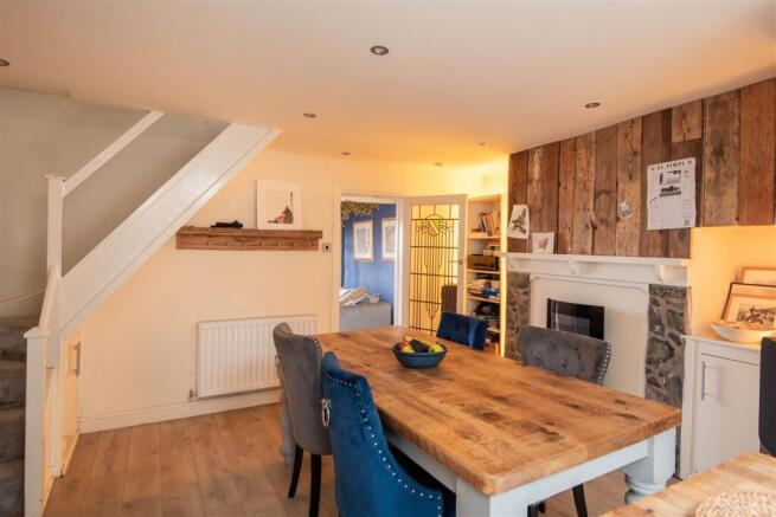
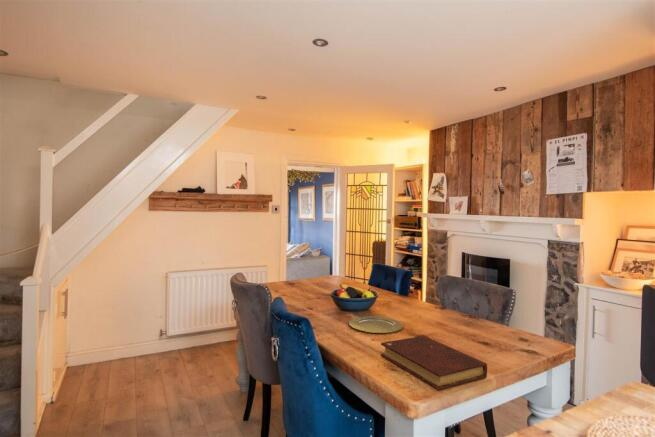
+ plate (375, 324)
+ book (430, 359)
